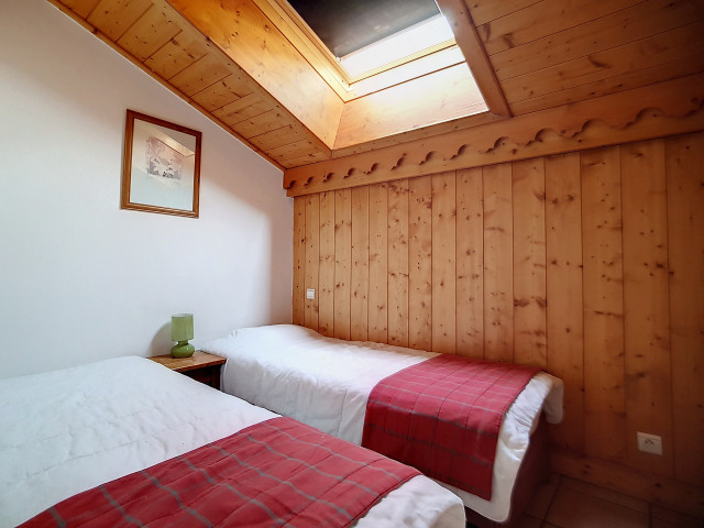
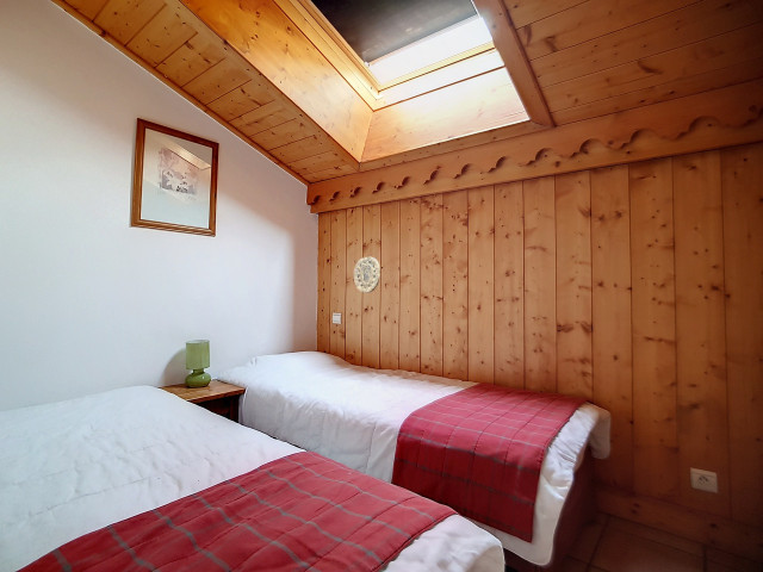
+ decorative plate (366, 274)
